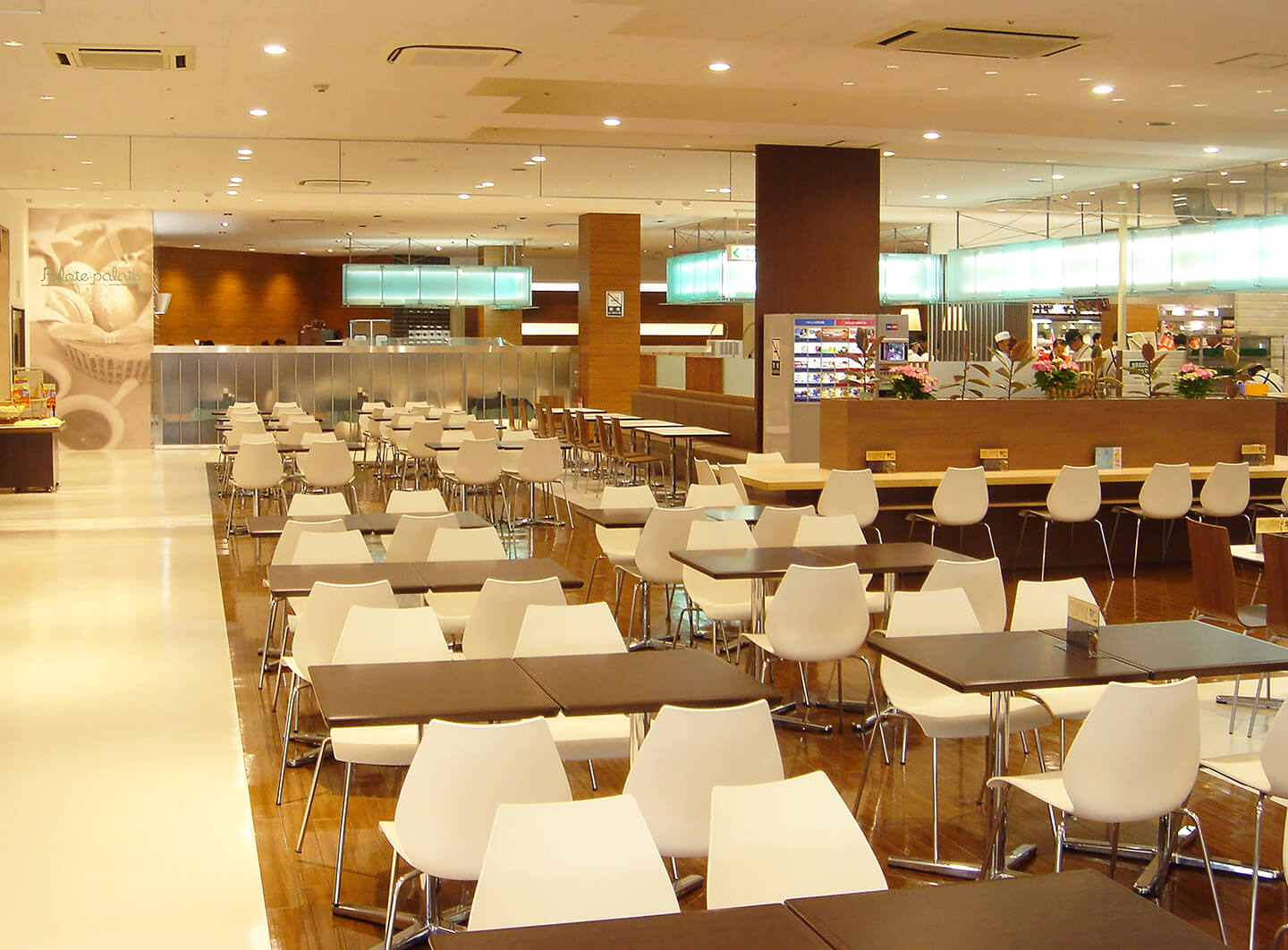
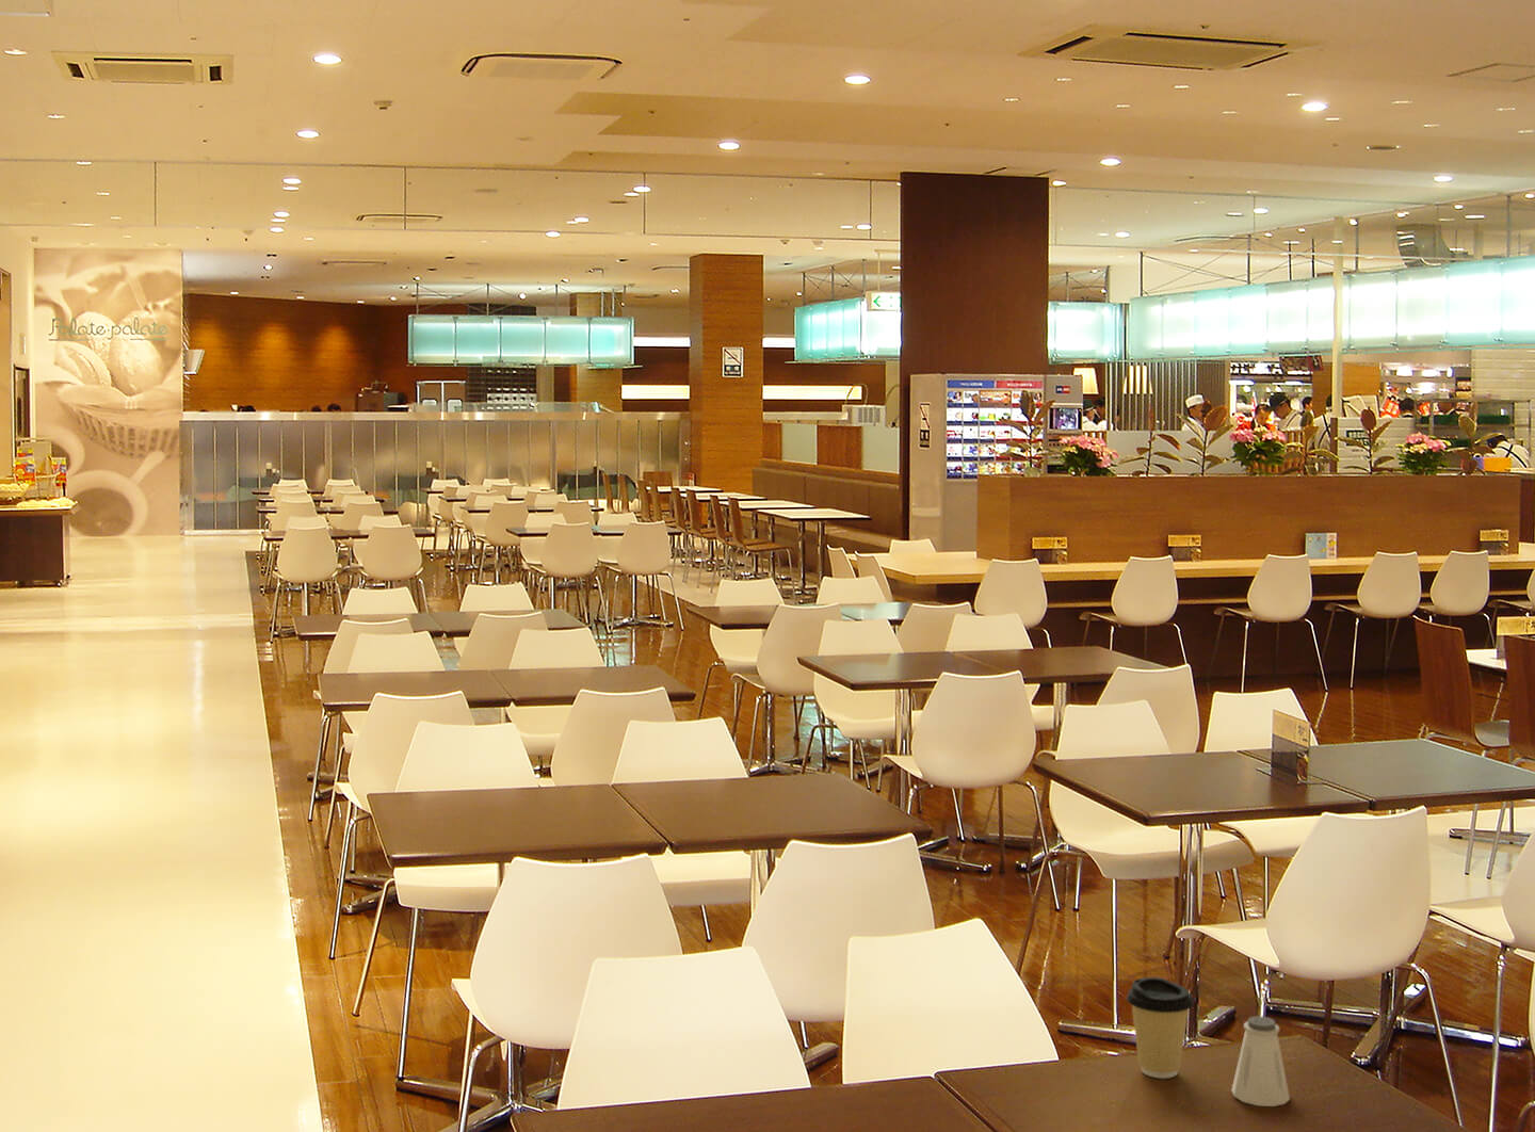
+ saltshaker (1261, 1057)
+ coffee cup (1158, 1028)
